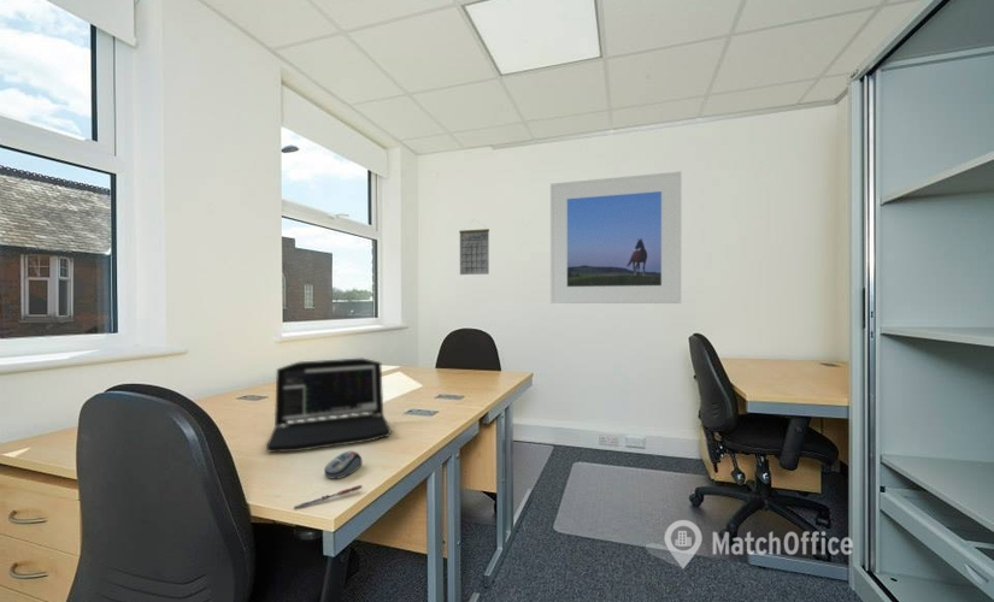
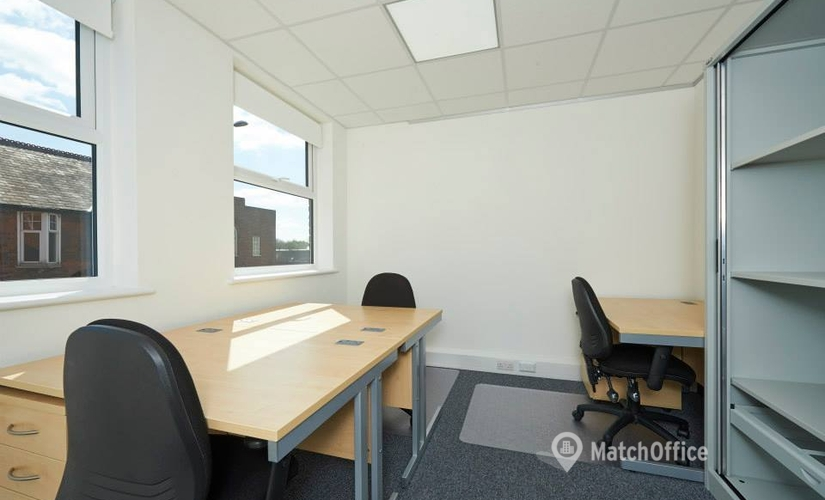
- calendar (474, 247)
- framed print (612, 241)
- pen (329, 496)
- computer mouse (343, 462)
- laptop (331, 399)
